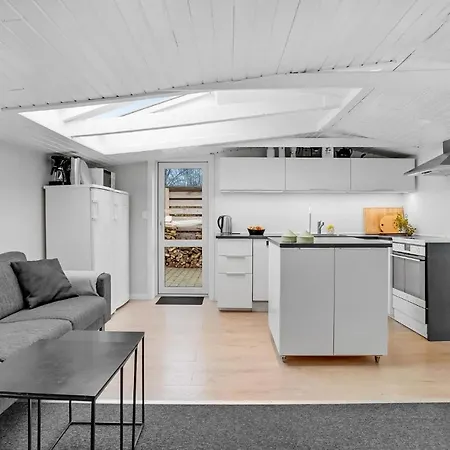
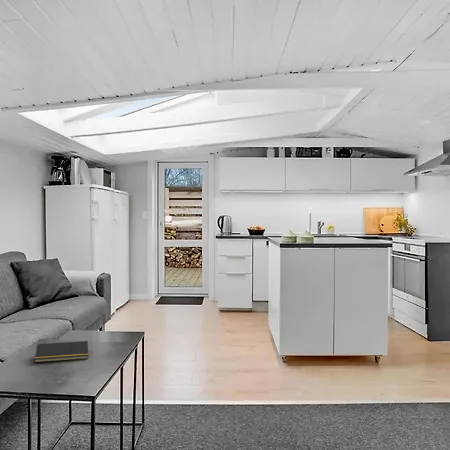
+ notepad (62, 351)
